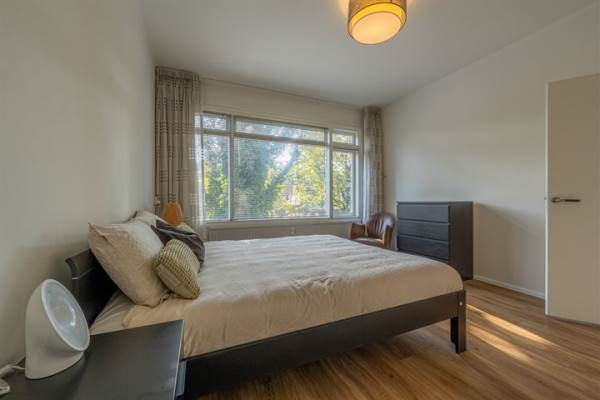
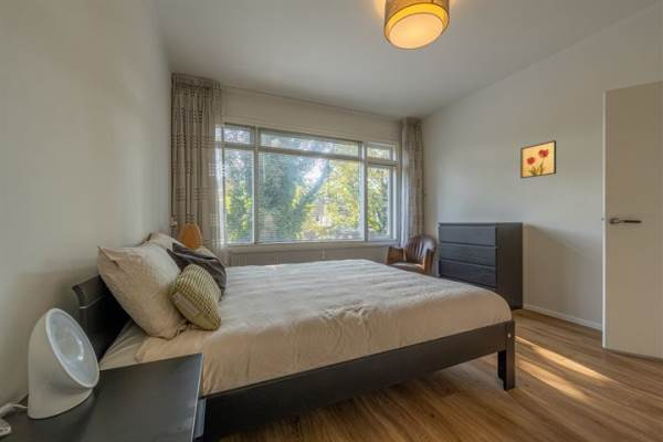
+ wall art (537, 160)
